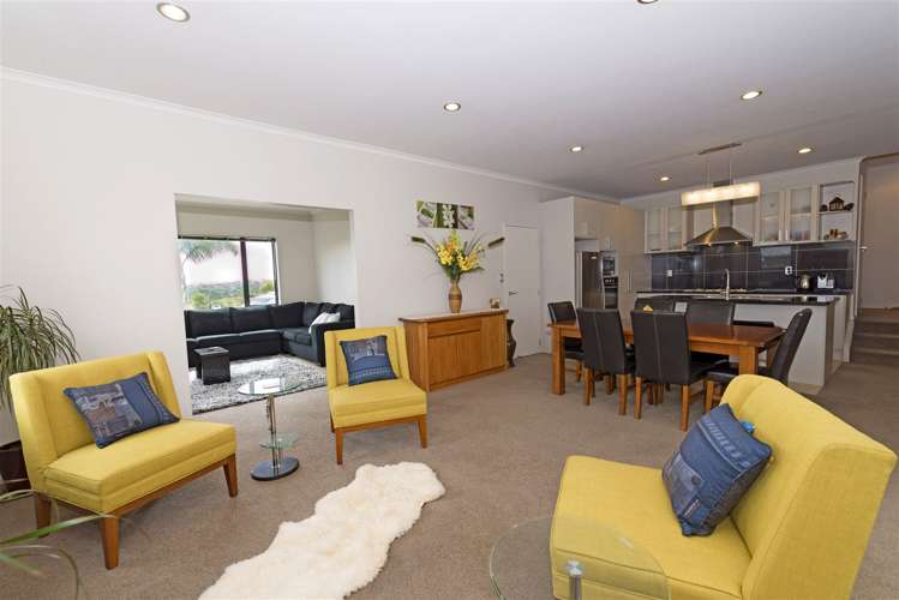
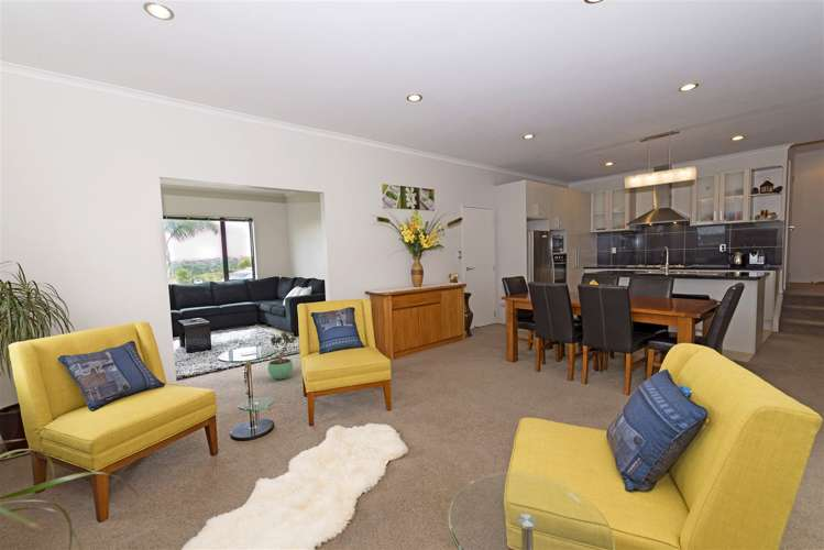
+ potted plant (281, 354)
